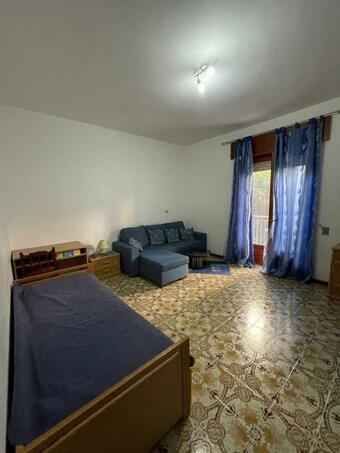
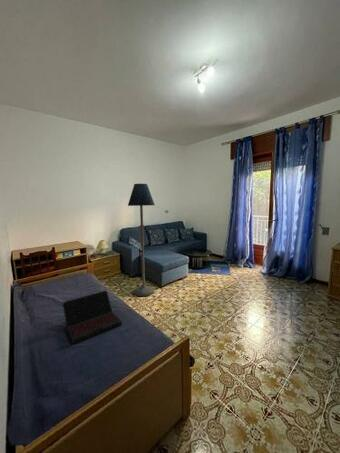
+ laptop (91, 312)
+ floor lamp (142, 239)
